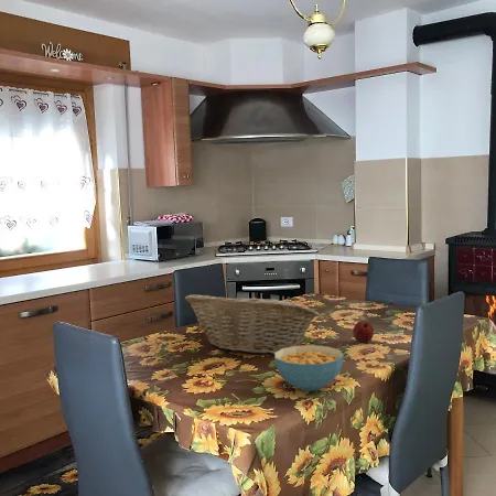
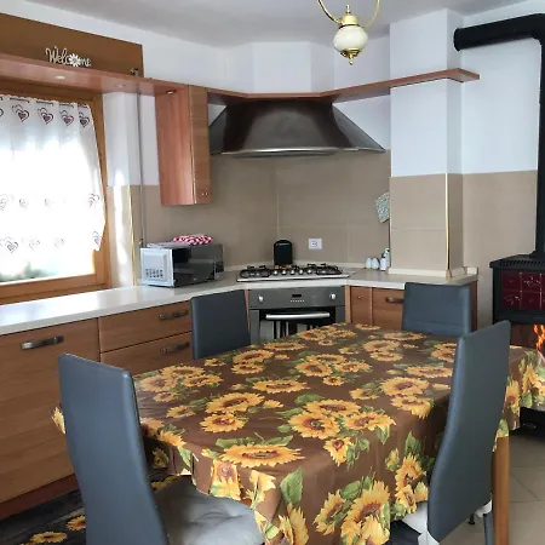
- apple (363, 331)
- cereal bowl (309, 370)
- fruit basket (250, 316)
